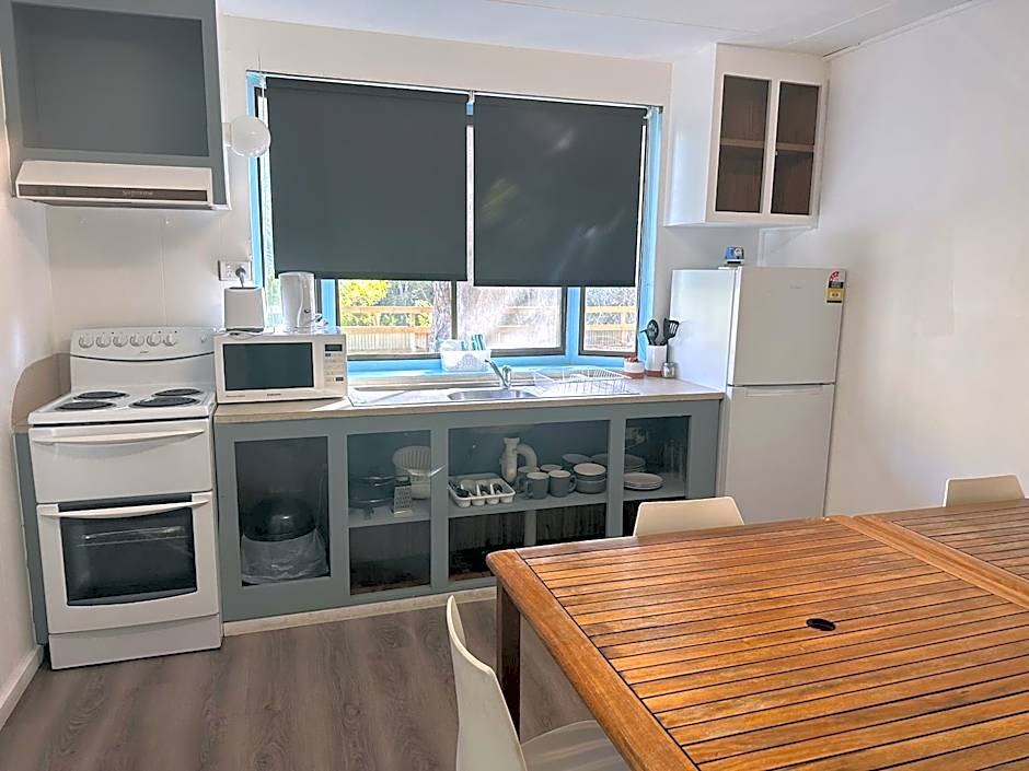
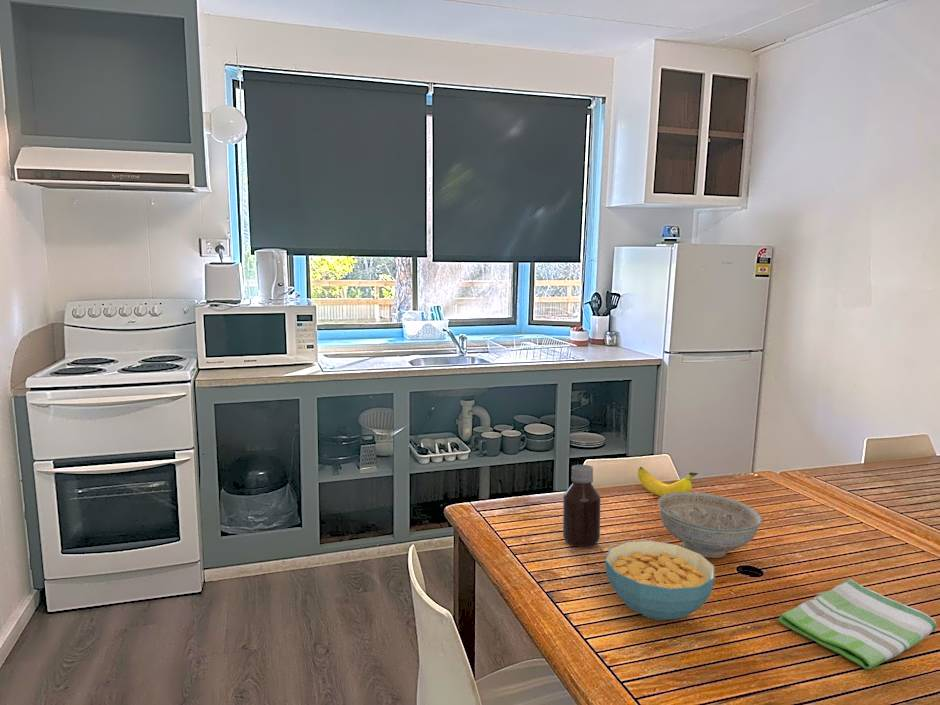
+ banana (666, 484)
+ cereal bowl (658, 587)
+ decorative bowl (707, 528)
+ dish towel (857, 619)
+ bottle (582, 505)
